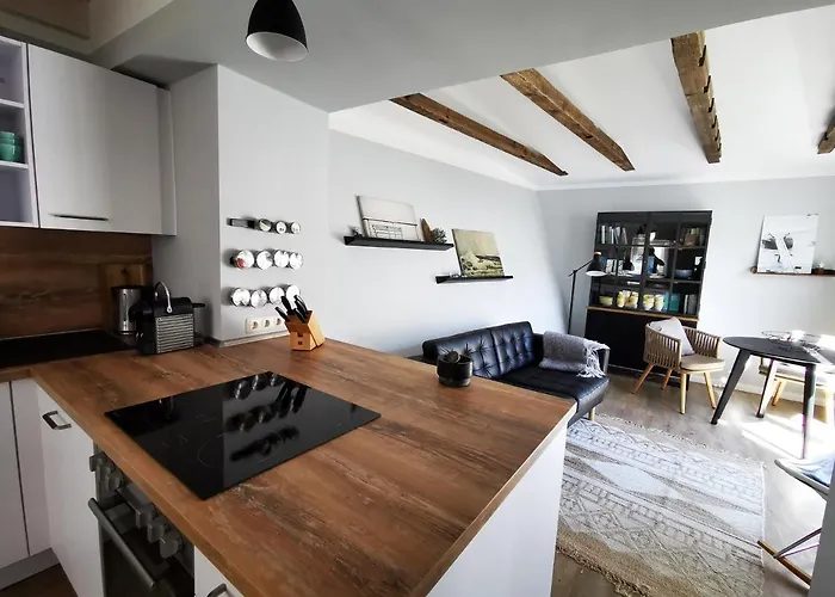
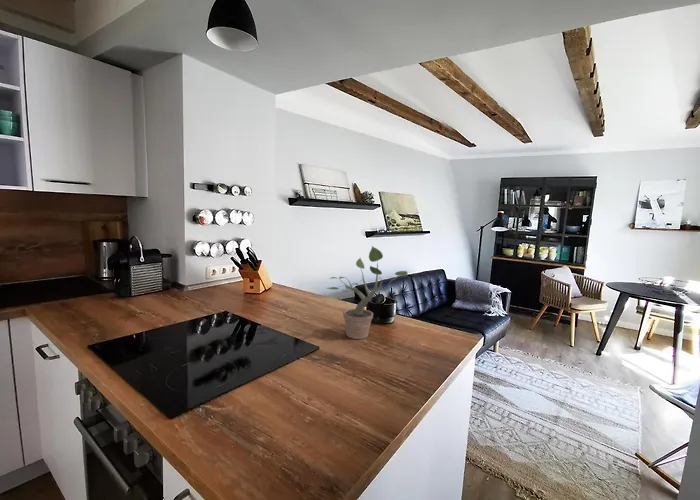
+ potted plant (361, 293)
